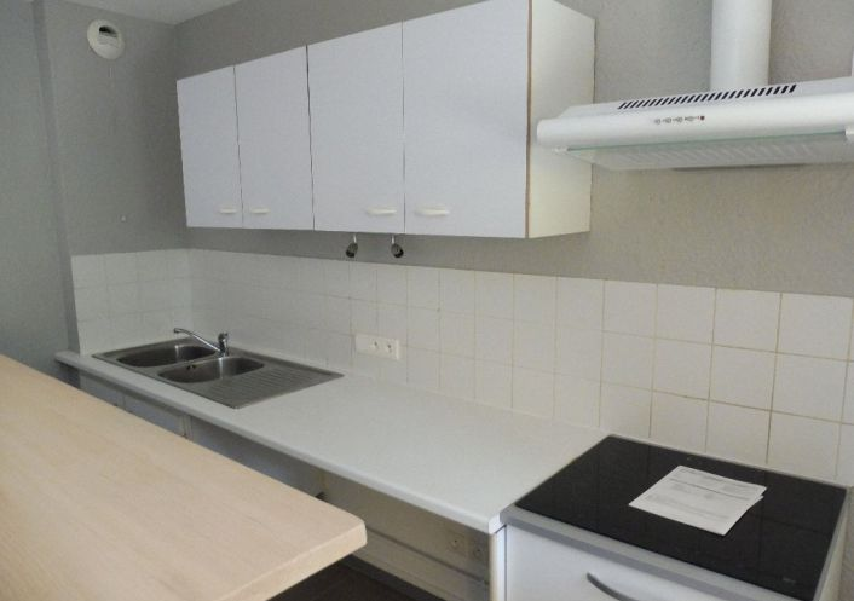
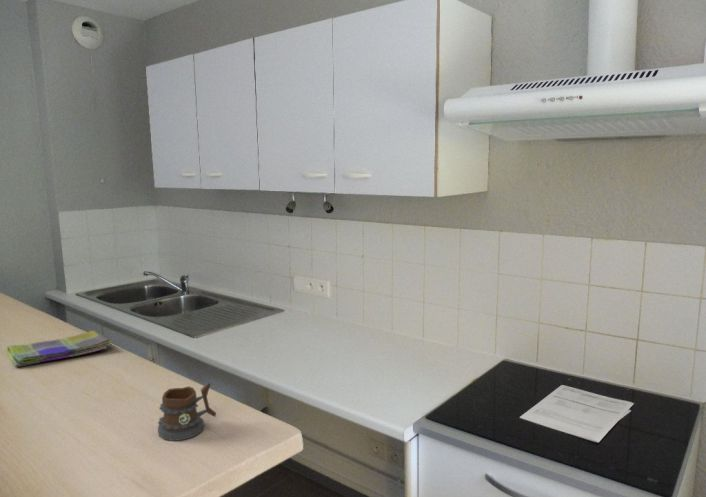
+ mug (187, 408)
+ dish towel (60, 346)
